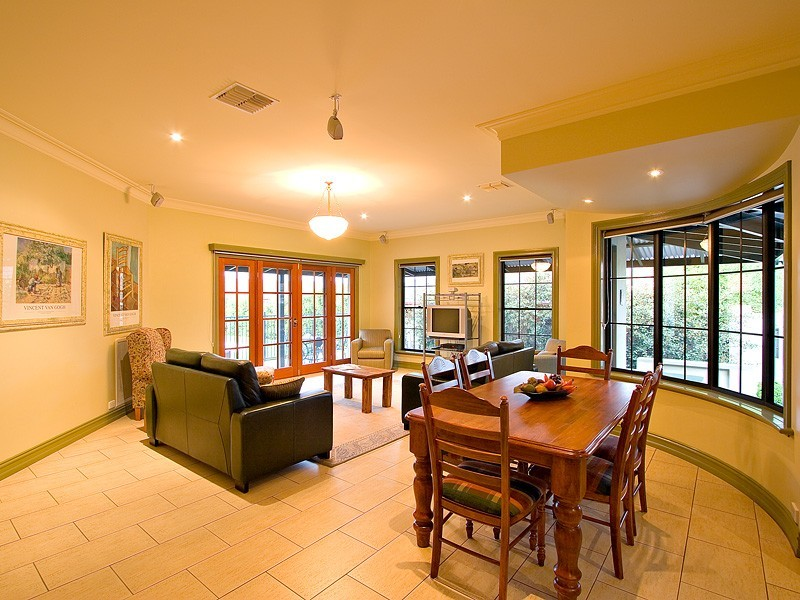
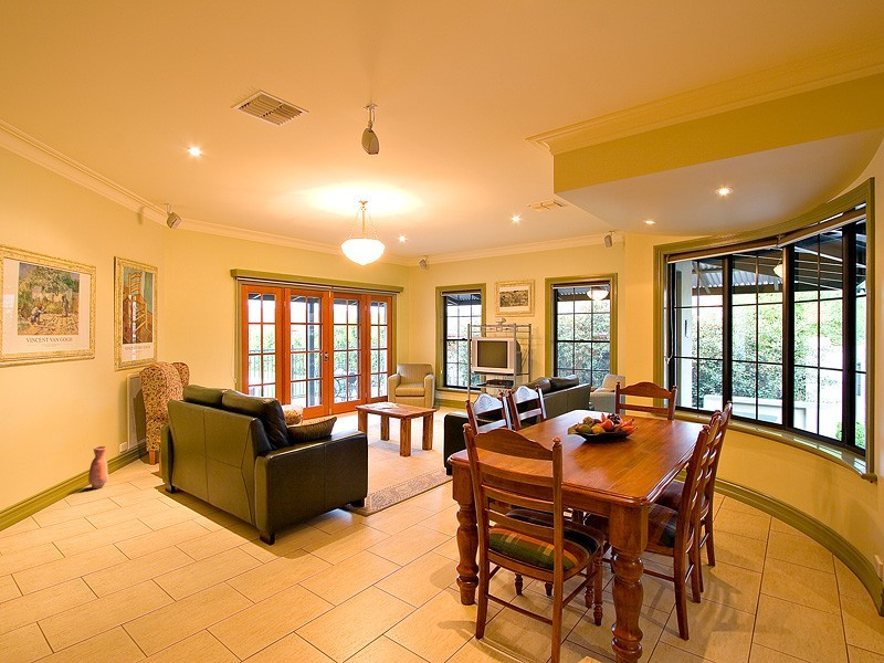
+ vase (98, 466)
